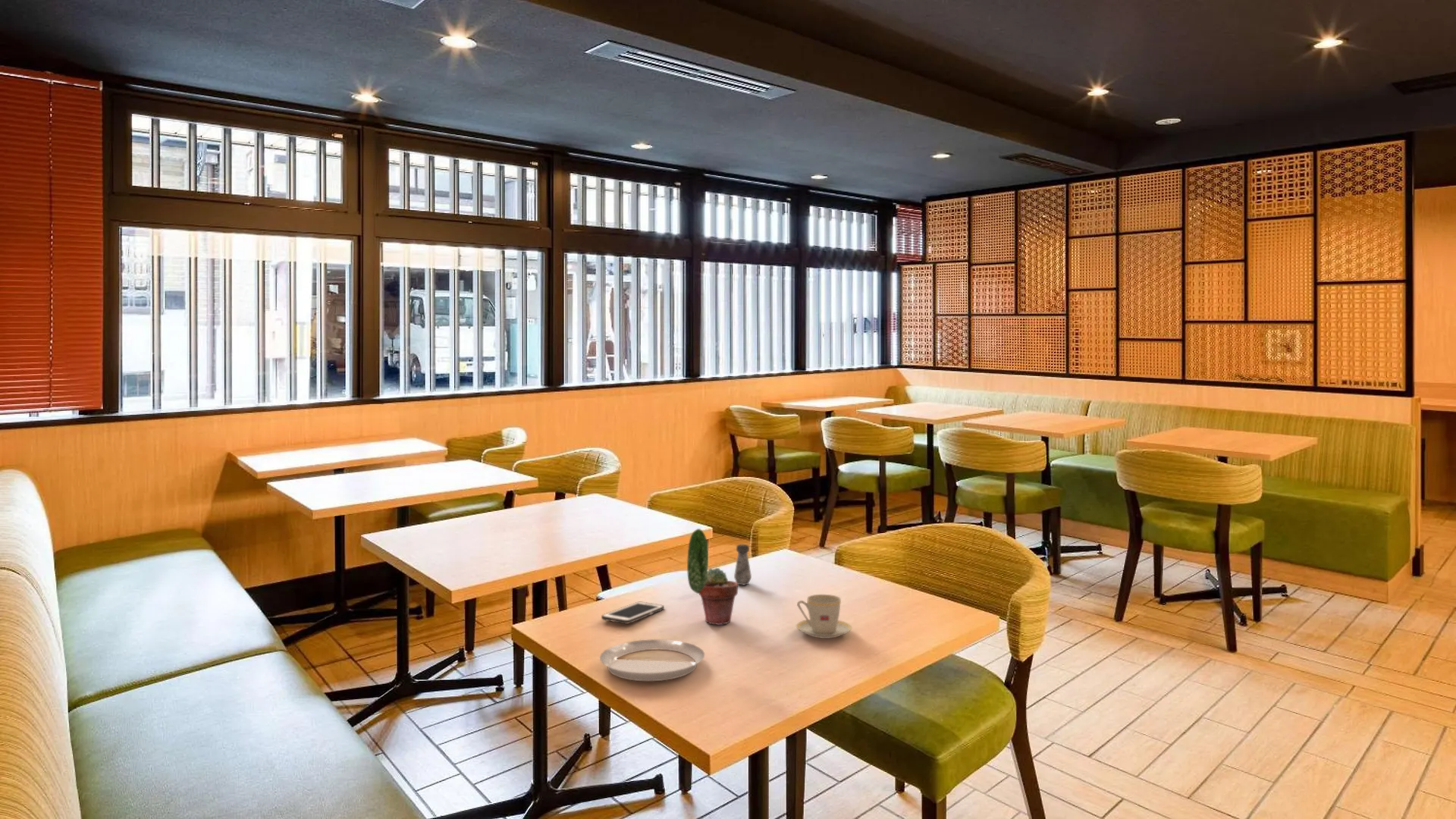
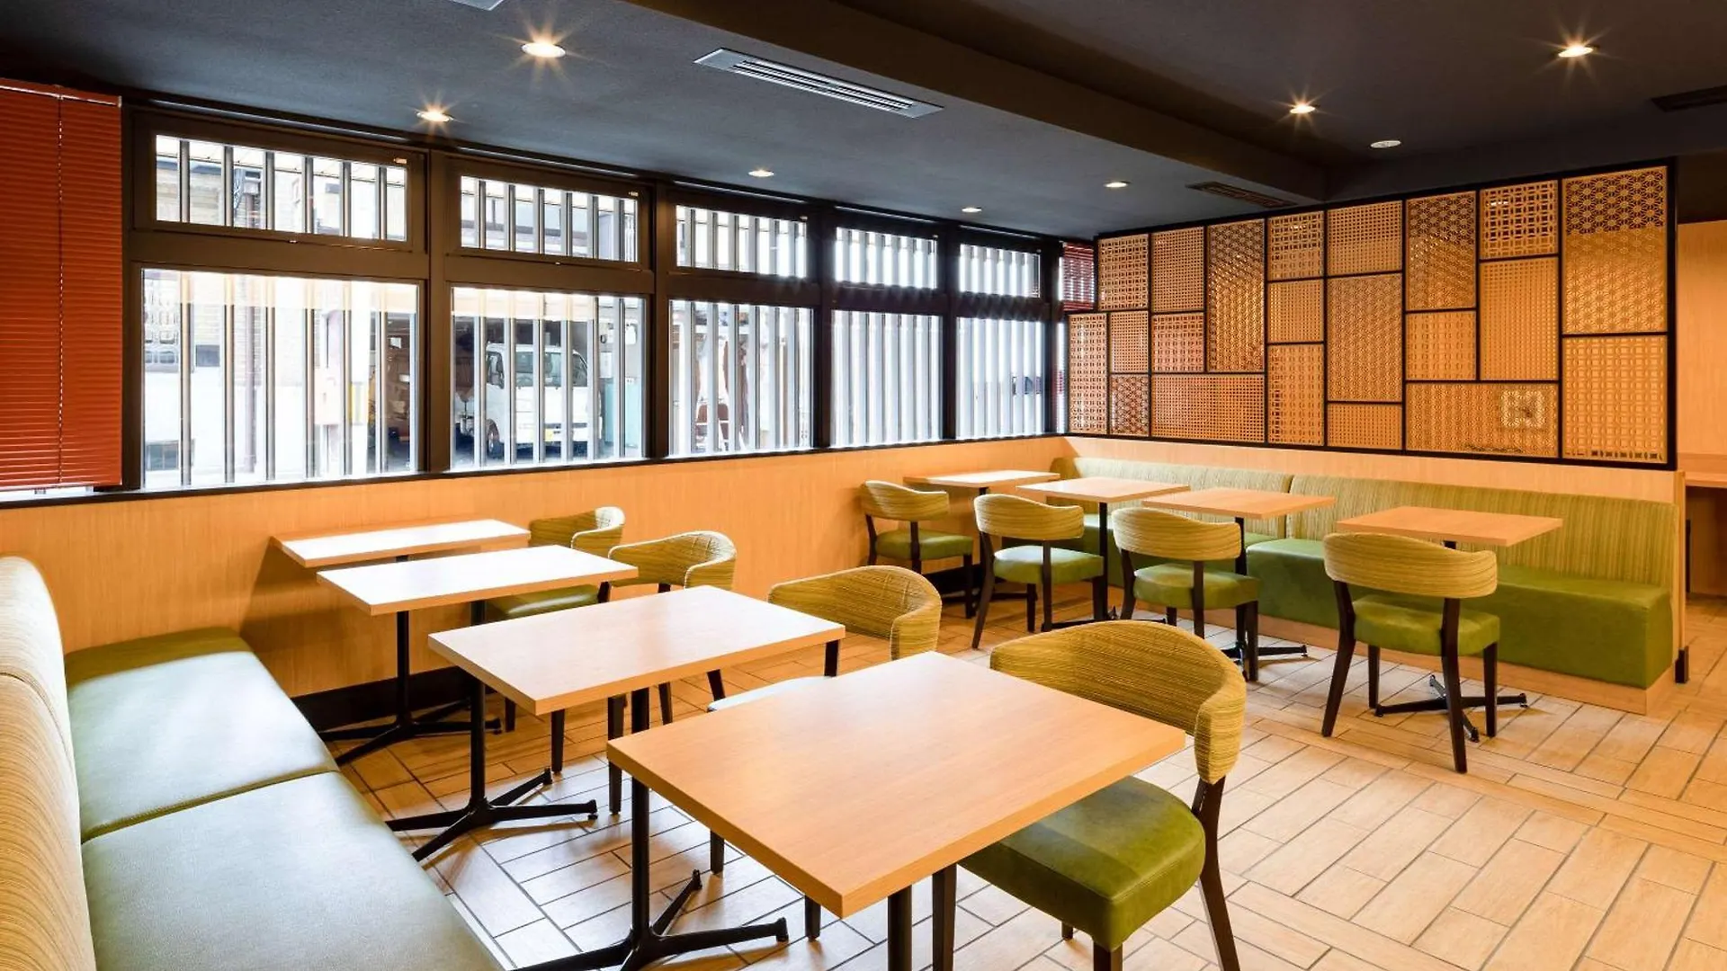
- cell phone (633, 612)
- salt shaker (742, 563)
- teacup (824, 616)
- potted succulent (717, 594)
- plate (689, 585)
